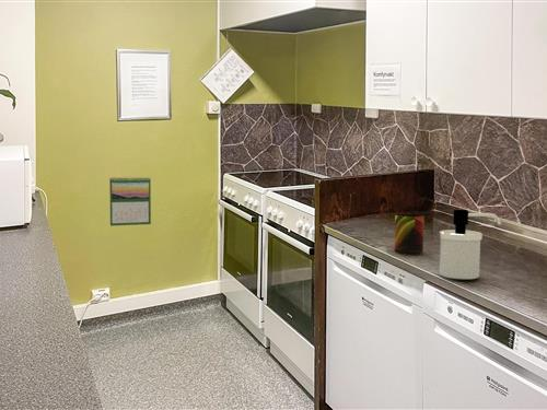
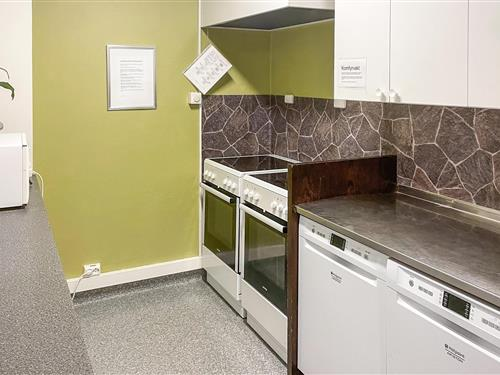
- mug (406, 232)
- soap dispenser (470, 242)
- calendar (130, 200)
